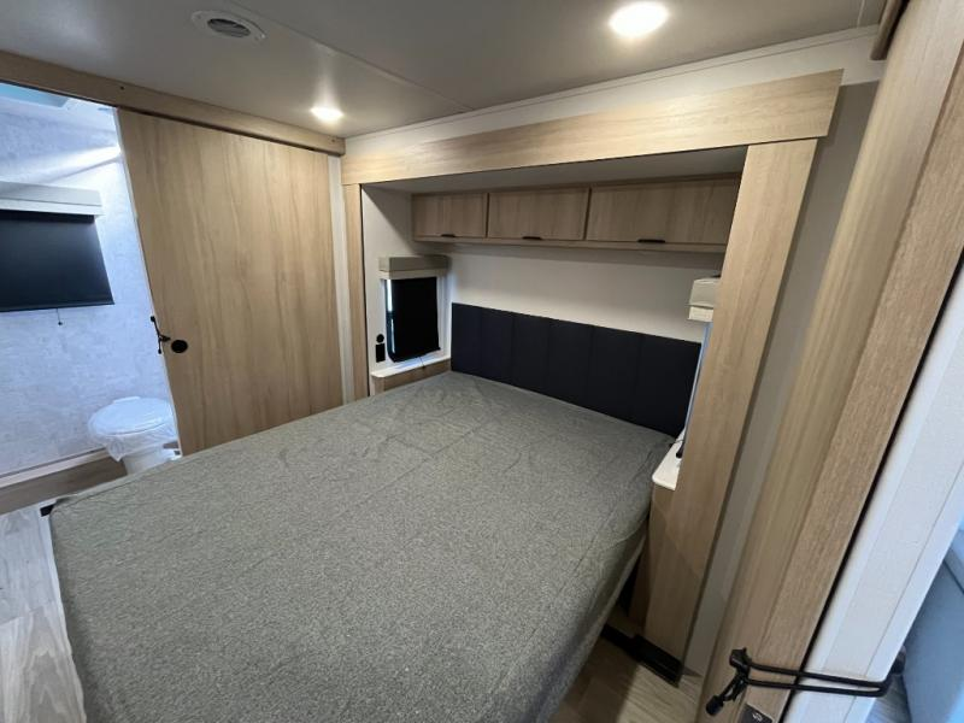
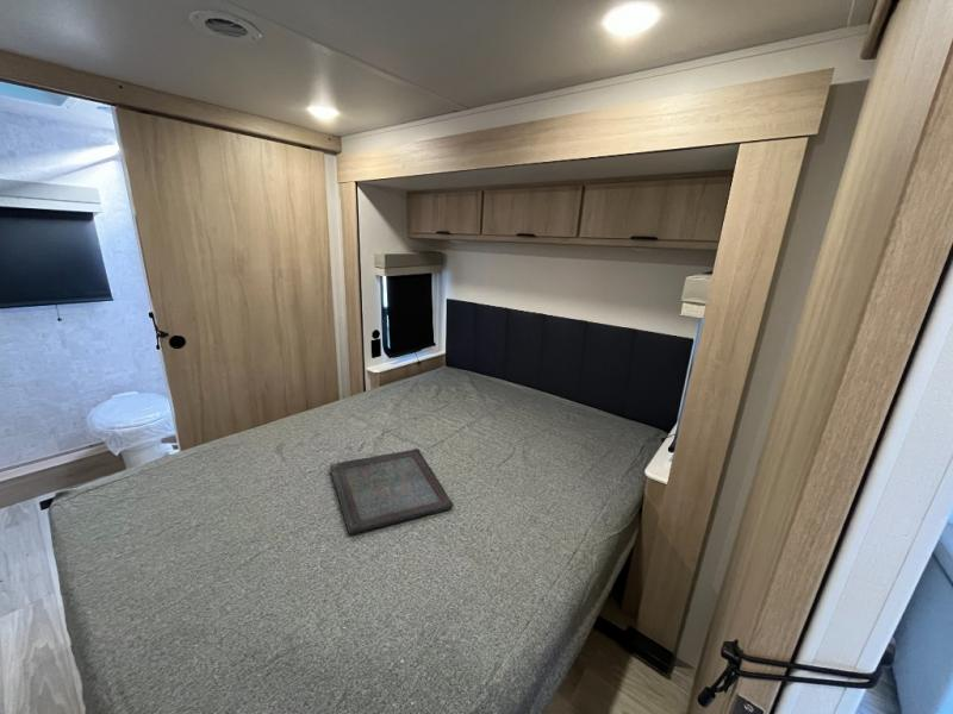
+ serving tray (387, 484)
